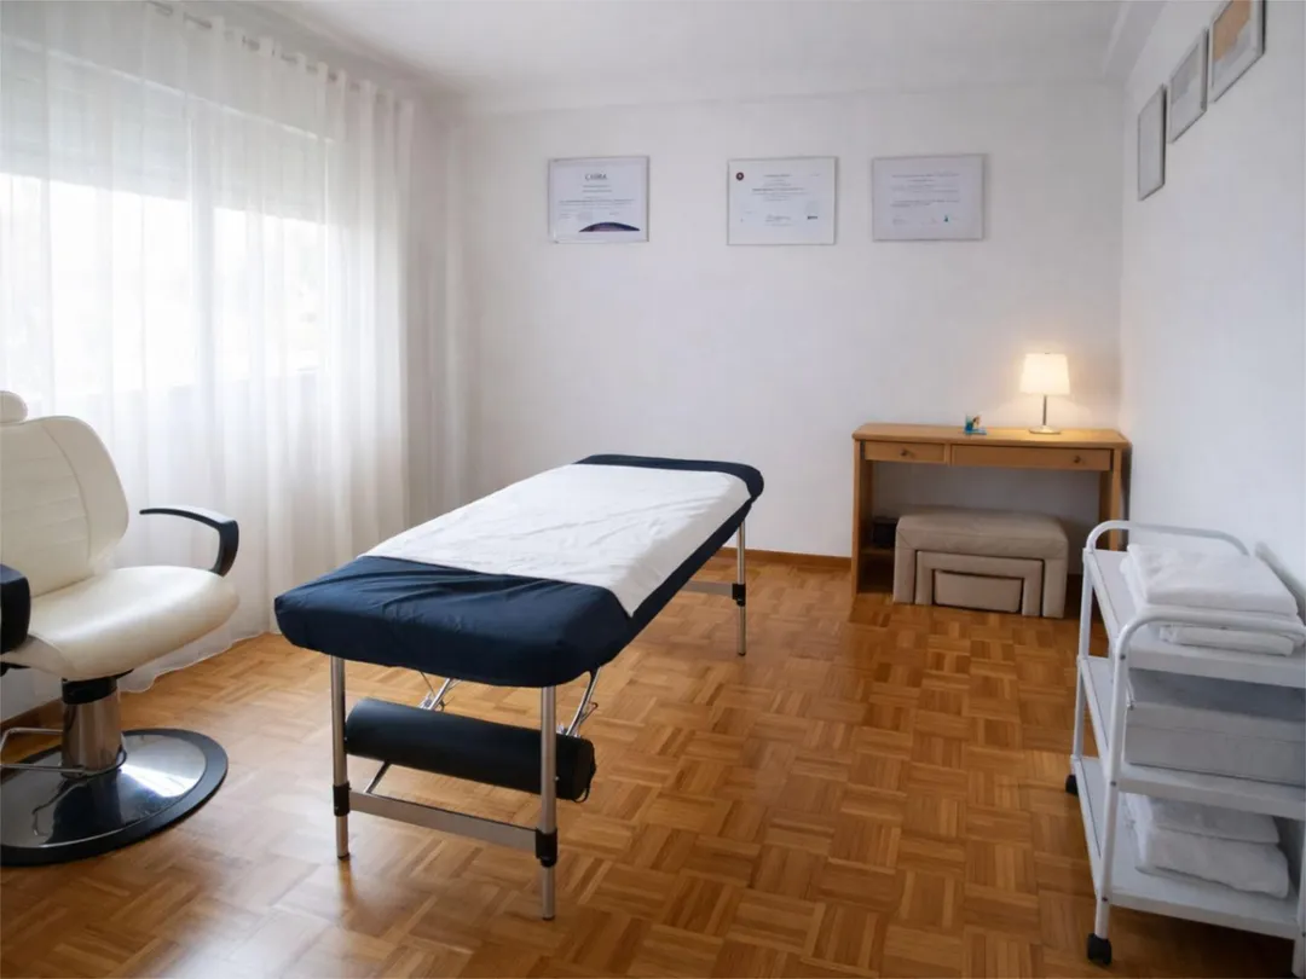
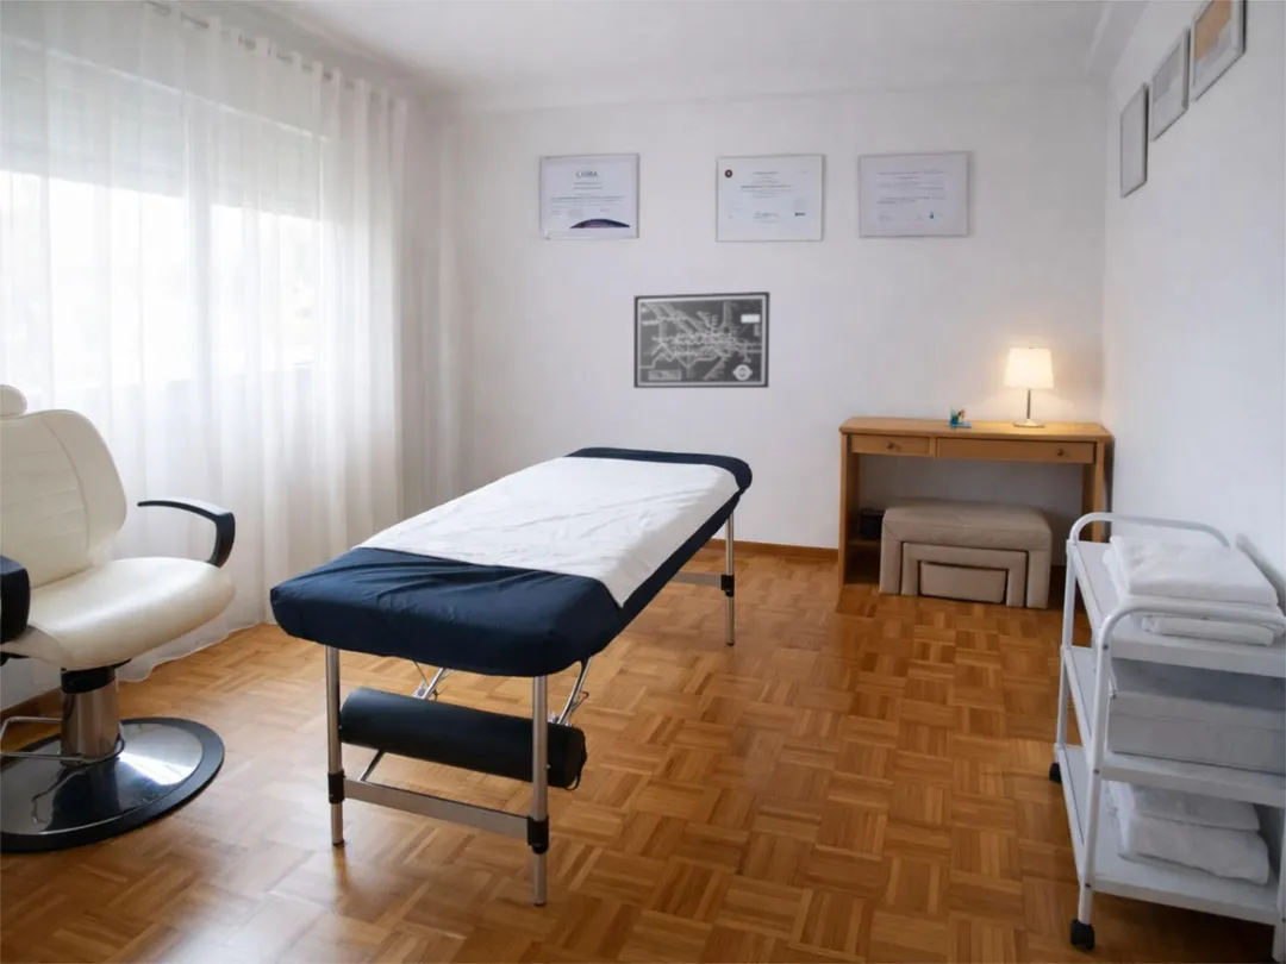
+ wall art (700, 340)
